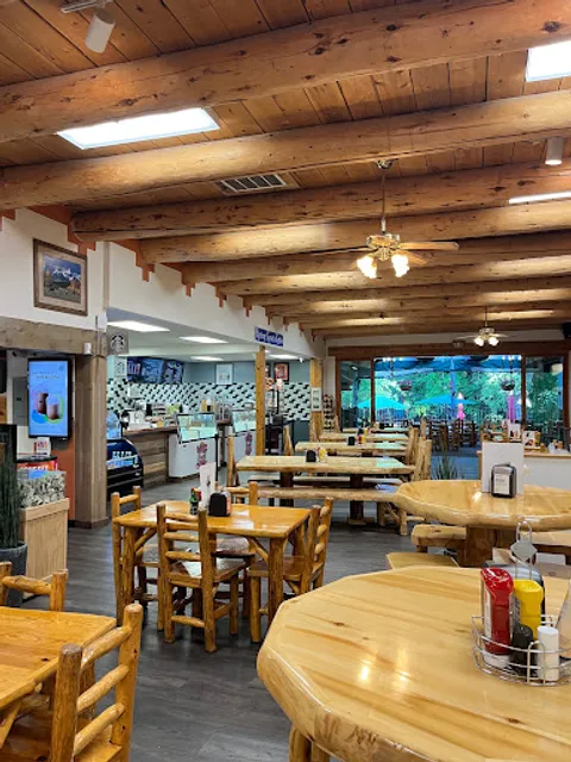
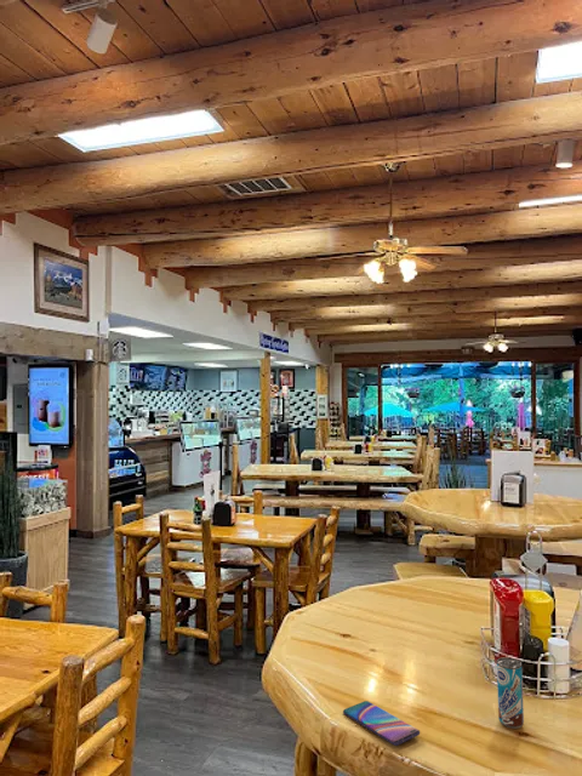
+ smartphone (380, 721)
+ beverage can (509, 692)
